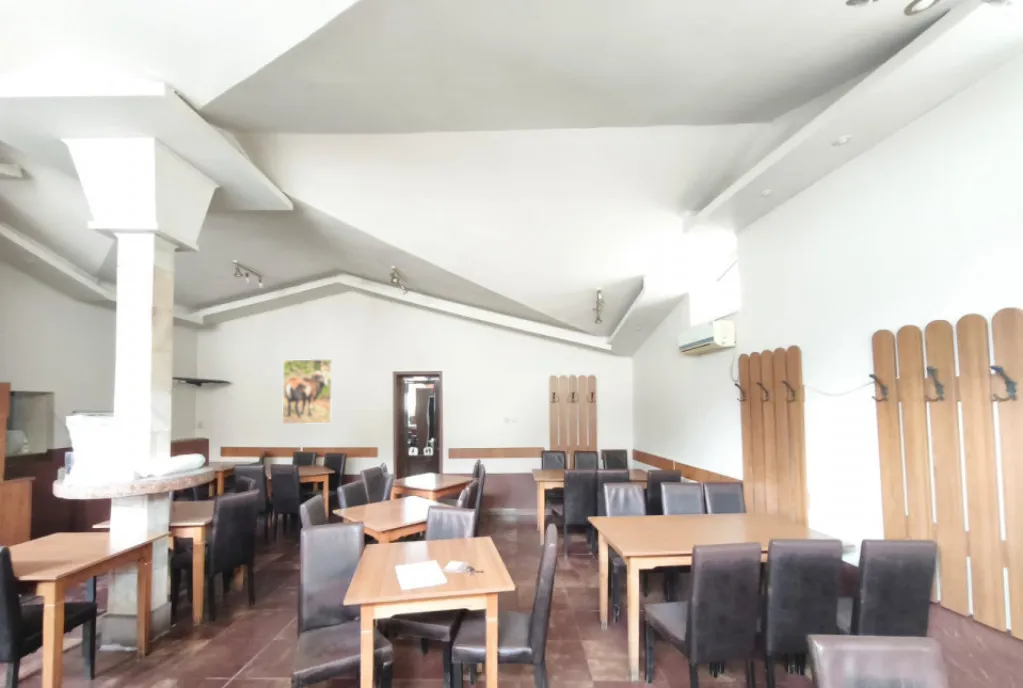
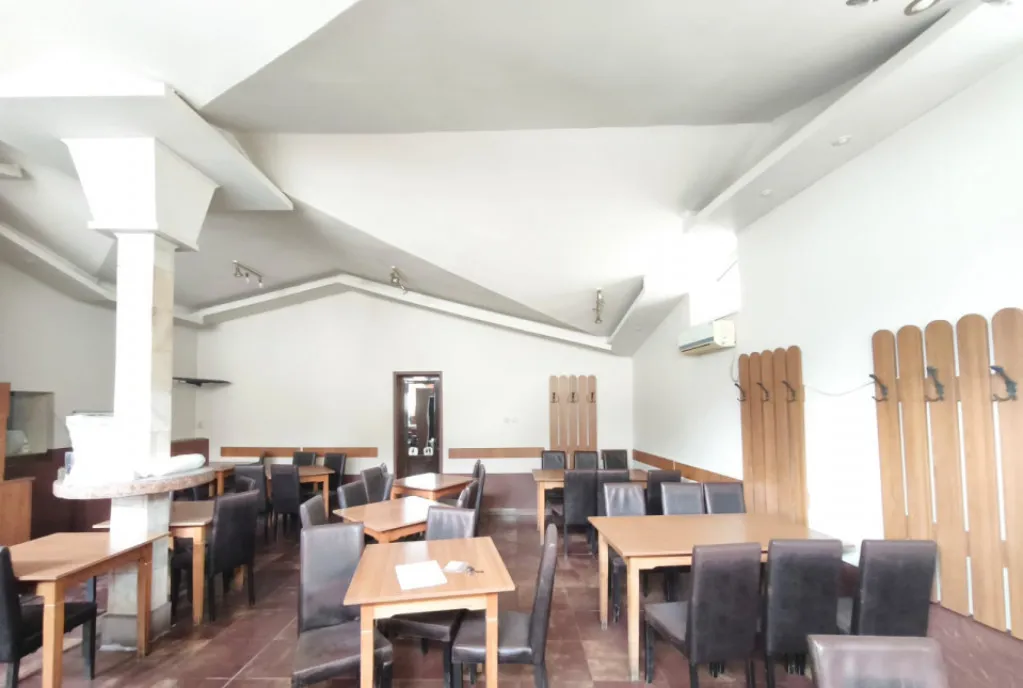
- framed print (307, 391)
